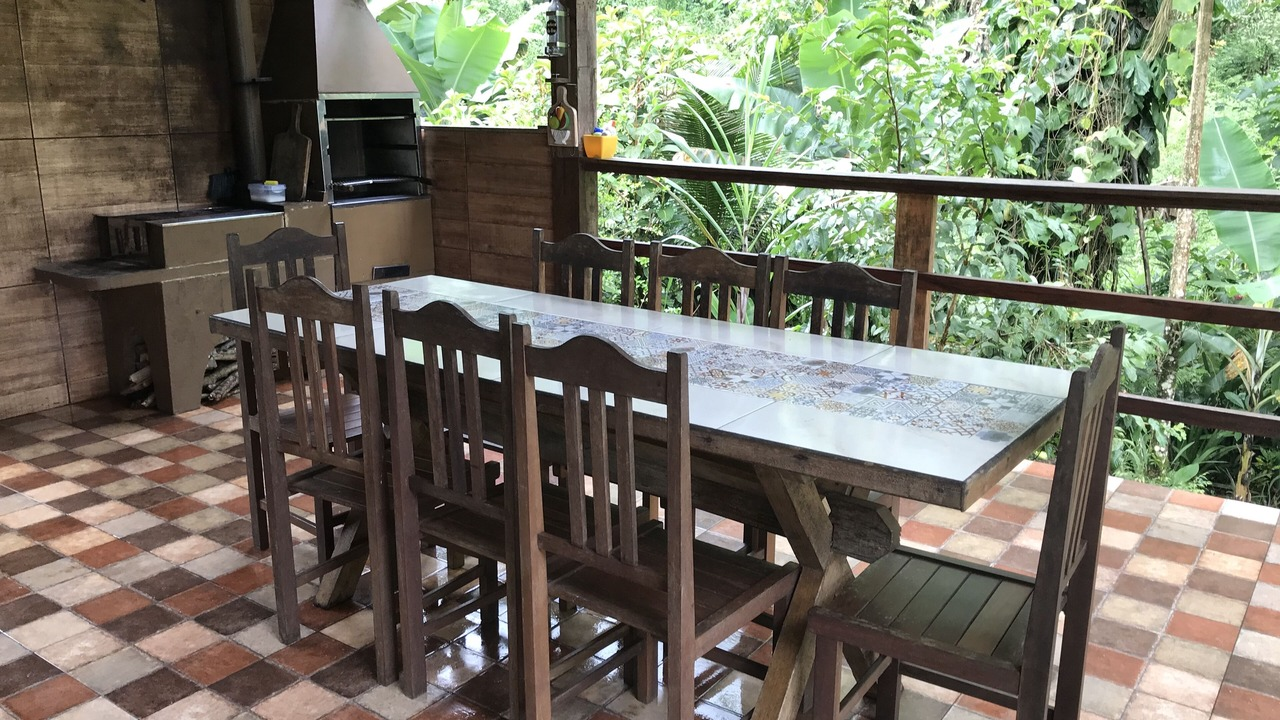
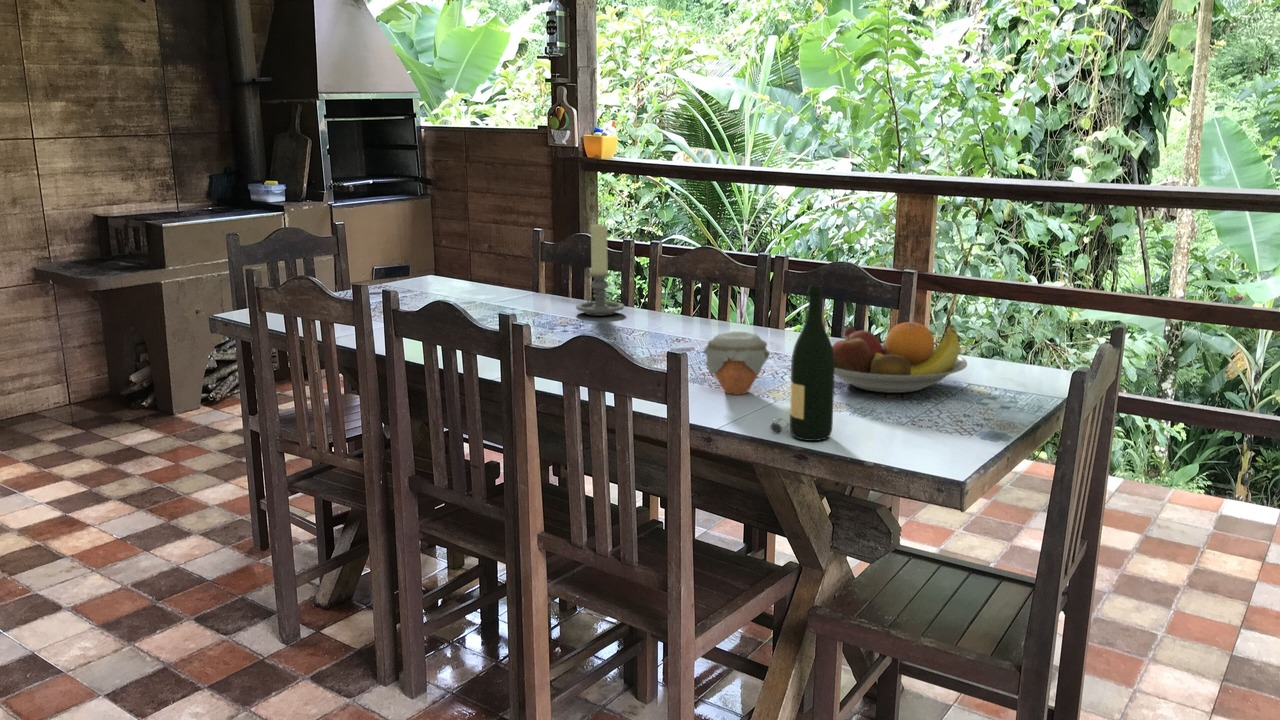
+ candle holder (597, 267)
+ jar (735, 363)
+ wine bottle (805, 360)
+ fruit bowl (888, 353)
